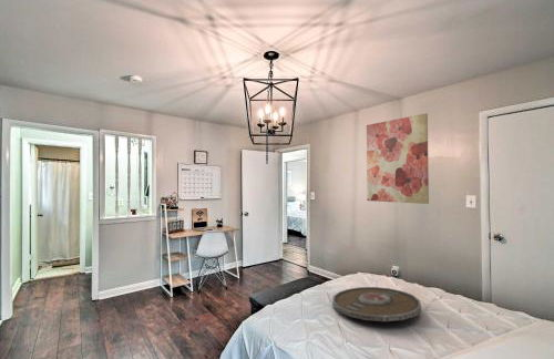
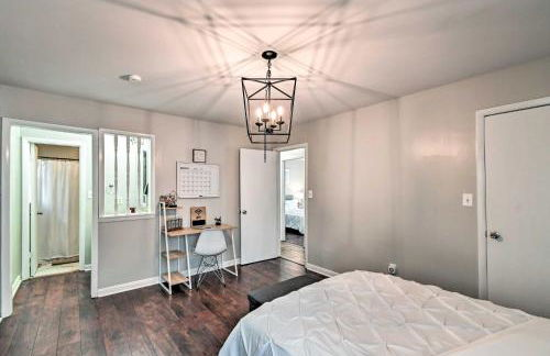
- serving tray (375, 301)
- wall art (394, 161)
